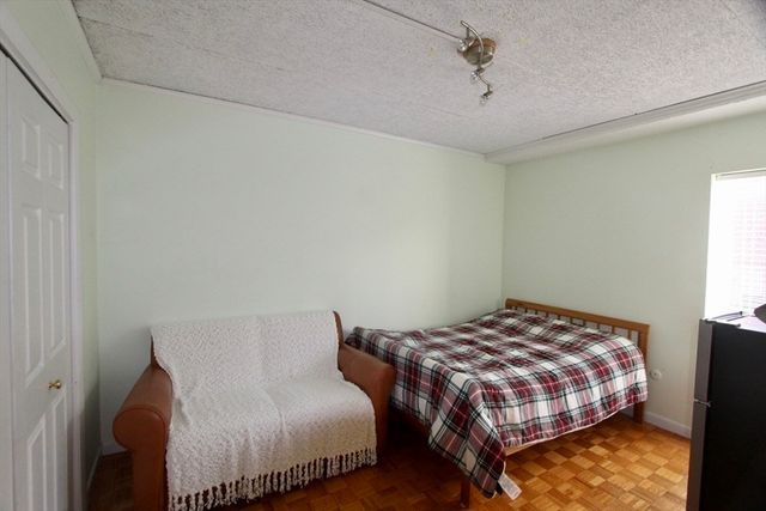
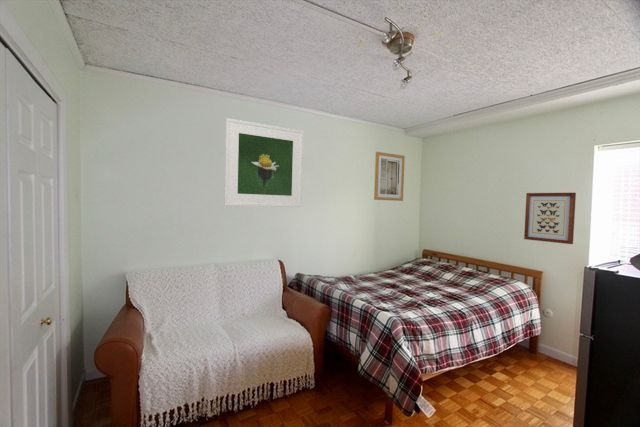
+ wall art (389, 177)
+ wall art (548, 217)
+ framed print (266, 166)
